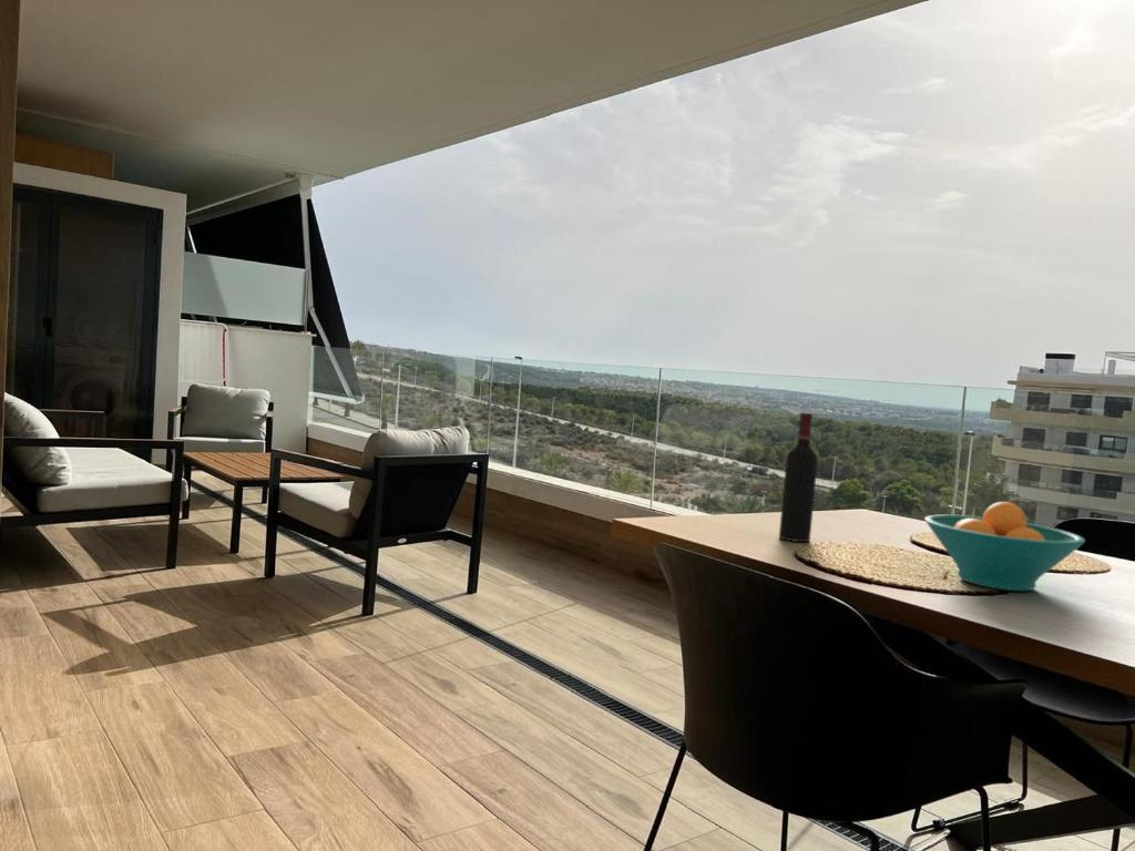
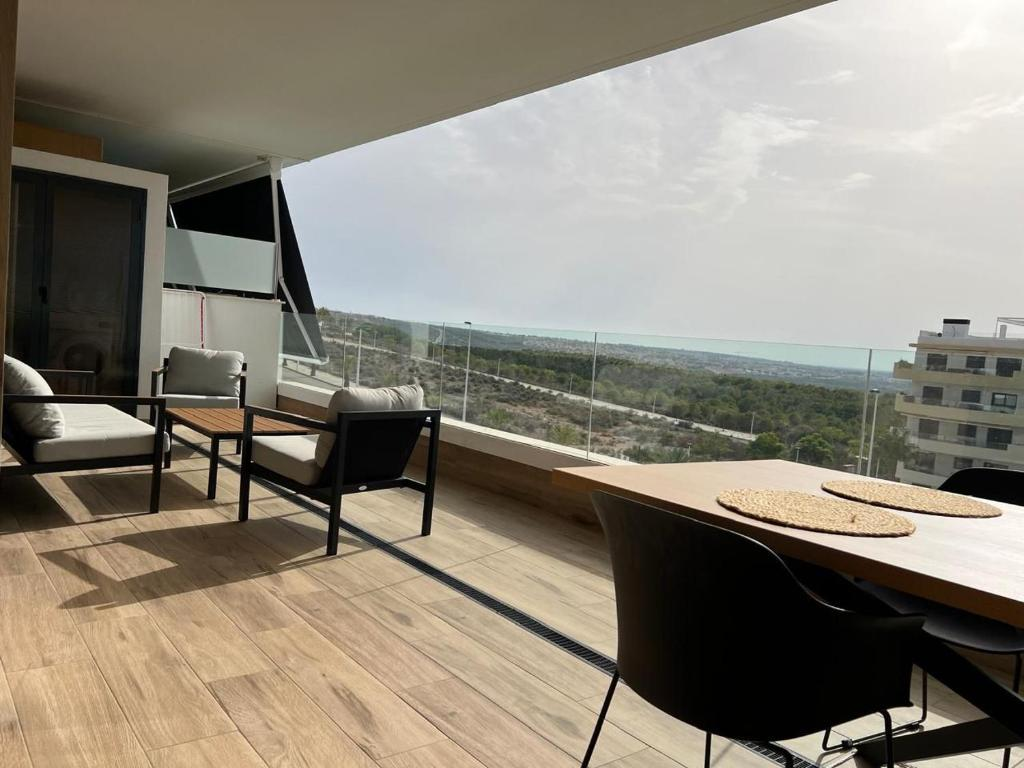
- fruit bowl (1000, 542)
- wine bottle (800, 475)
